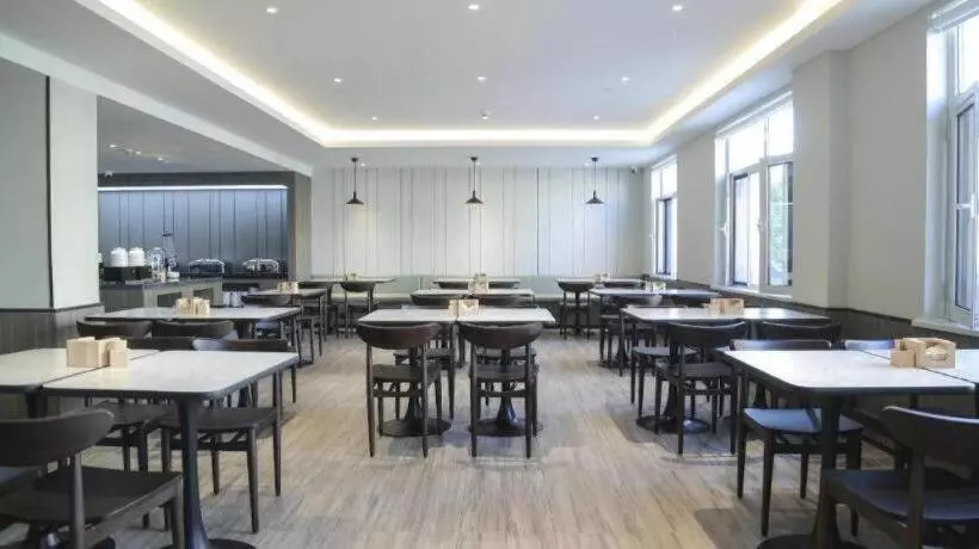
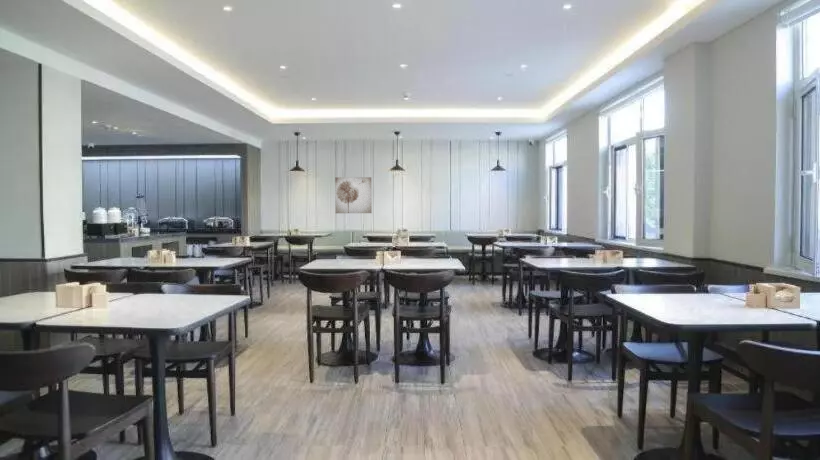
+ wall art (353, 195)
